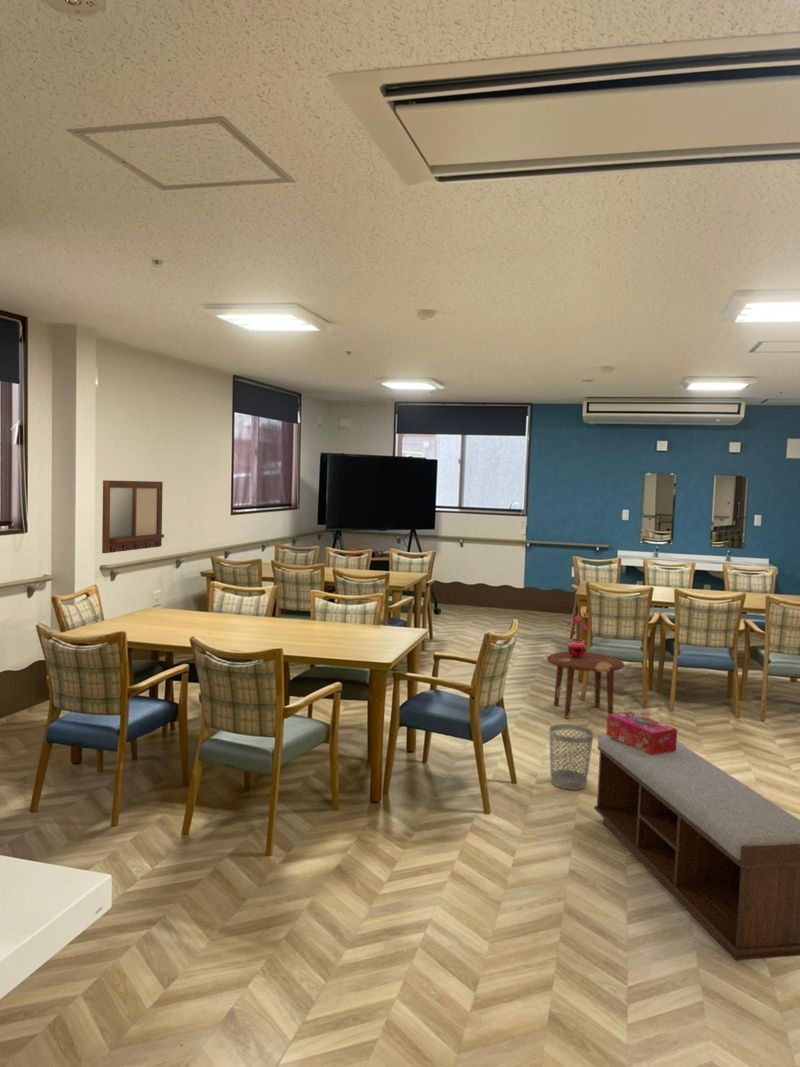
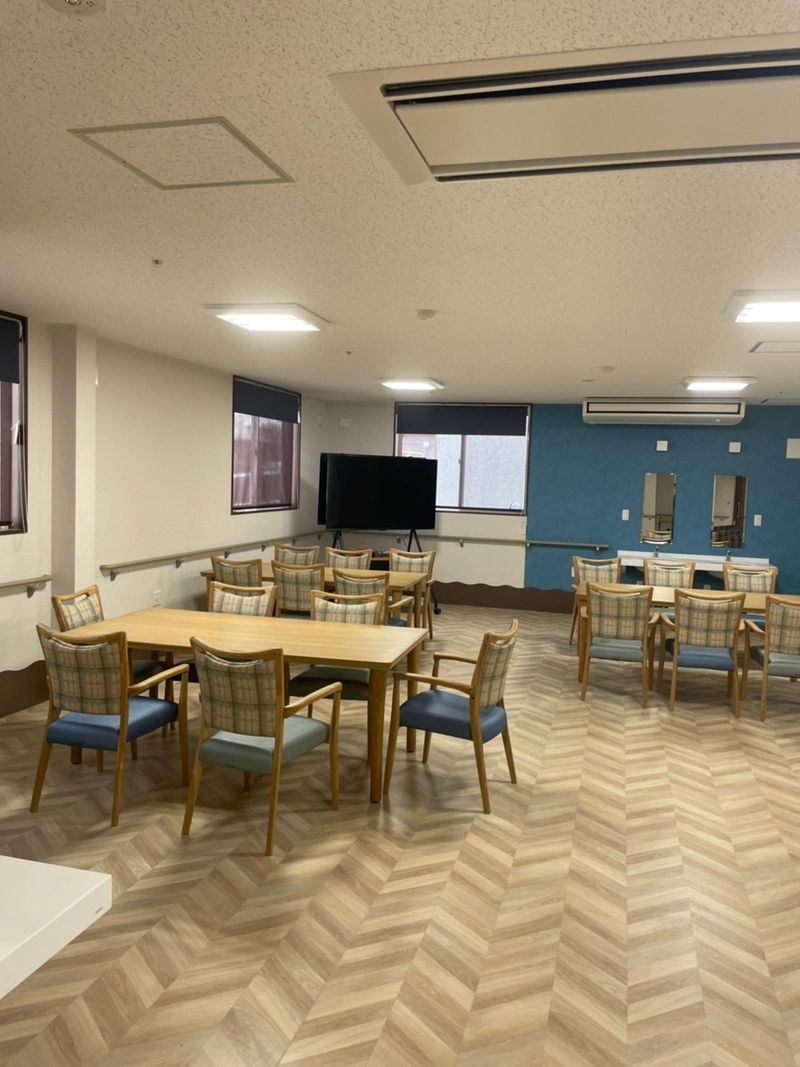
- writing board (137, 515)
- bench (691, 825)
- potted plant (576, 633)
- tissue box (640, 731)
- wastebasket (569, 757)
- side table (572, 685)
